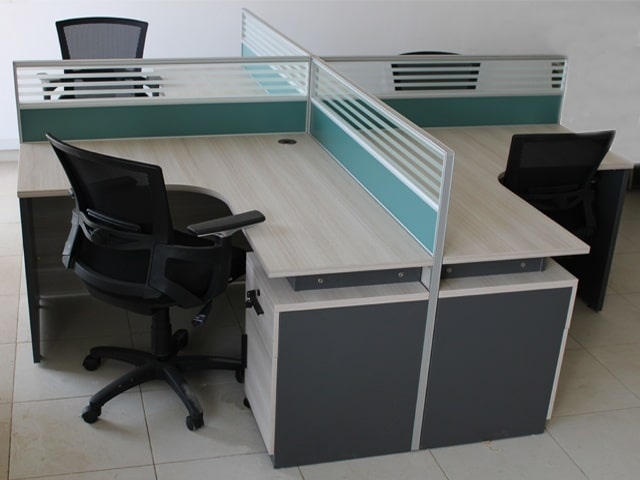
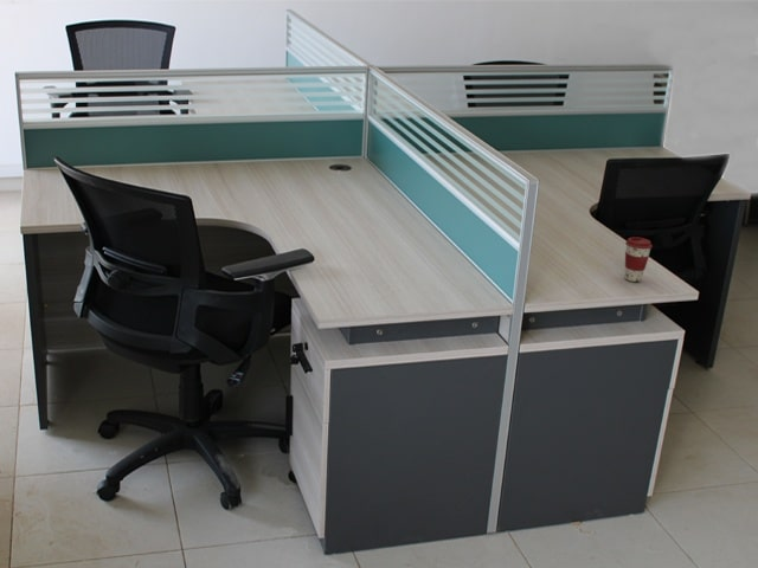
+ coffee cup (636, 259)
